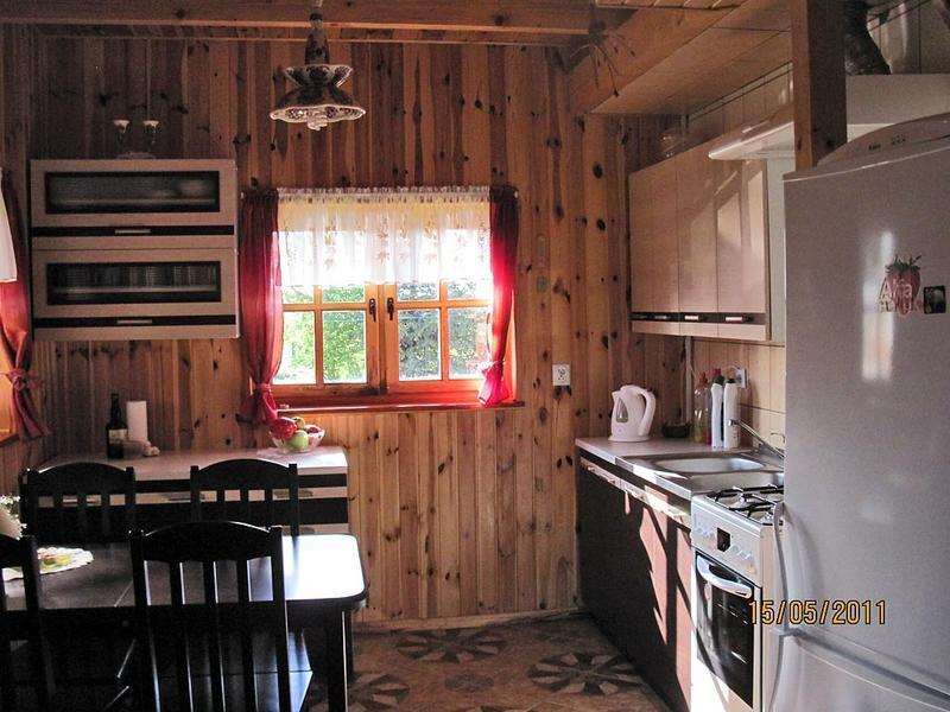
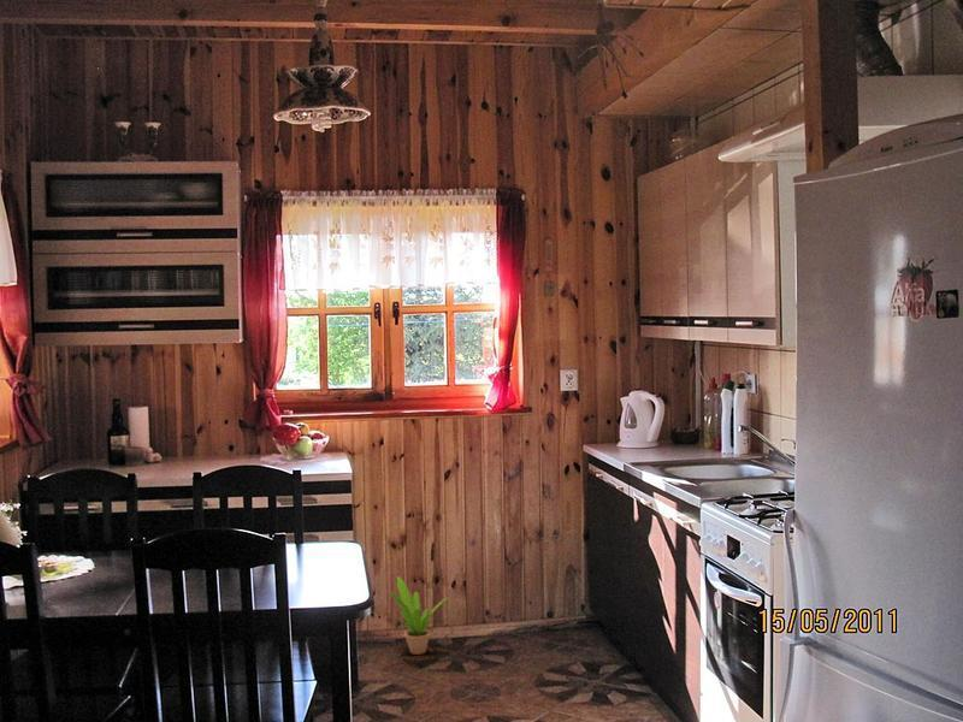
+ potted plant (418, 617)
